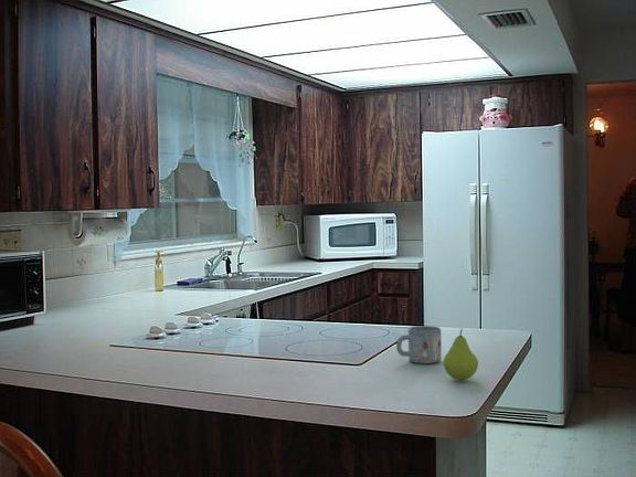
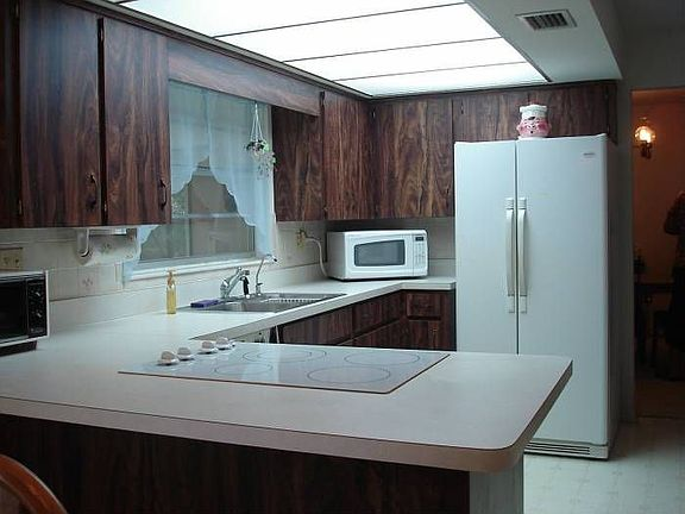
- mug (418, 344)
- fruit (460, 353)
